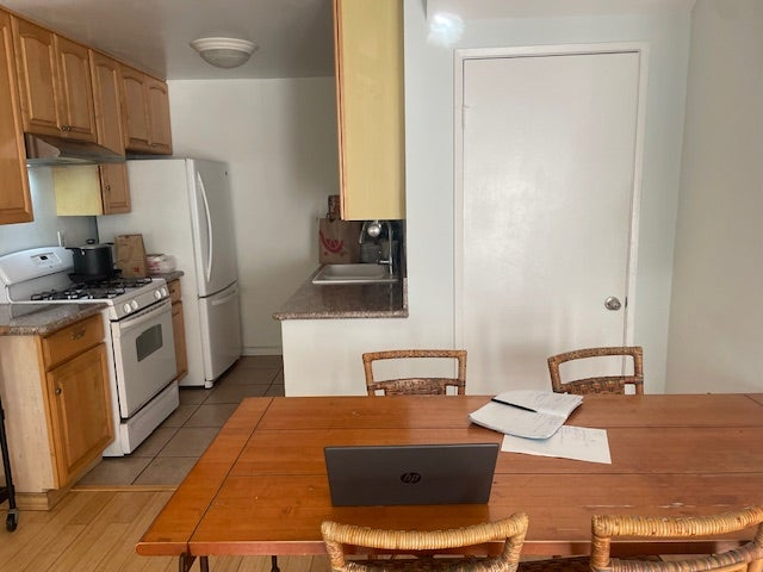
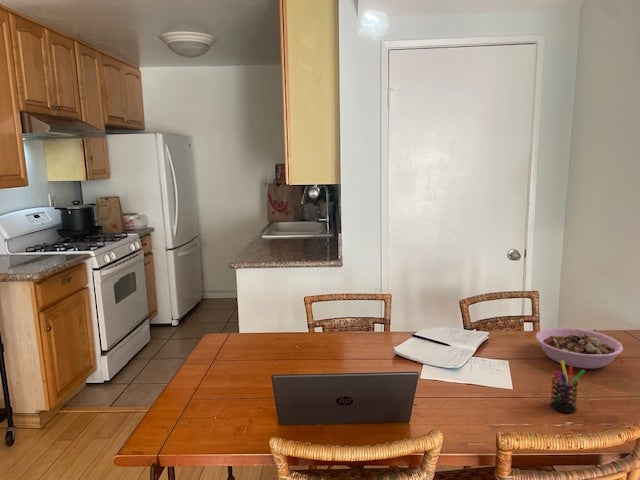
+ bowl (577, 346)
+ pen holder (567, 385)
